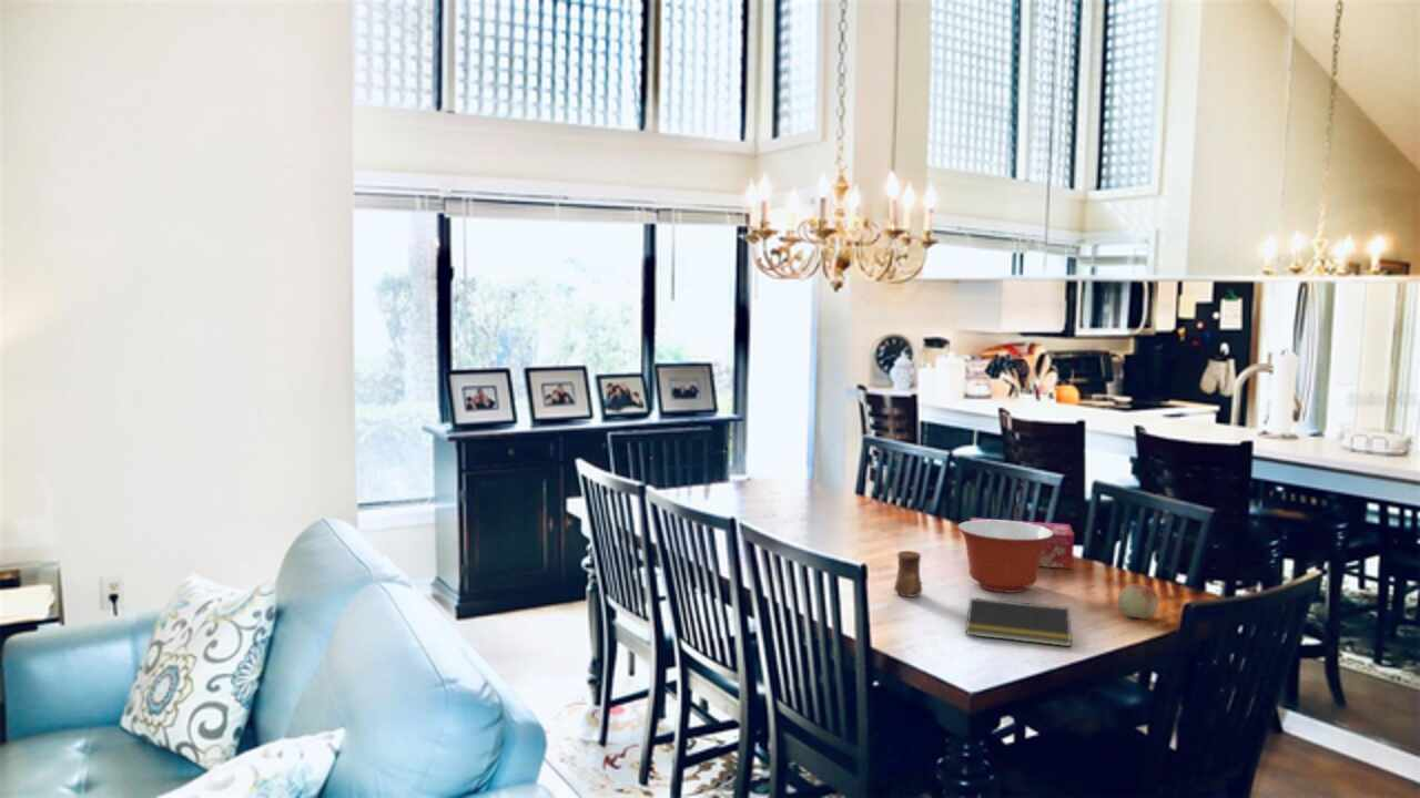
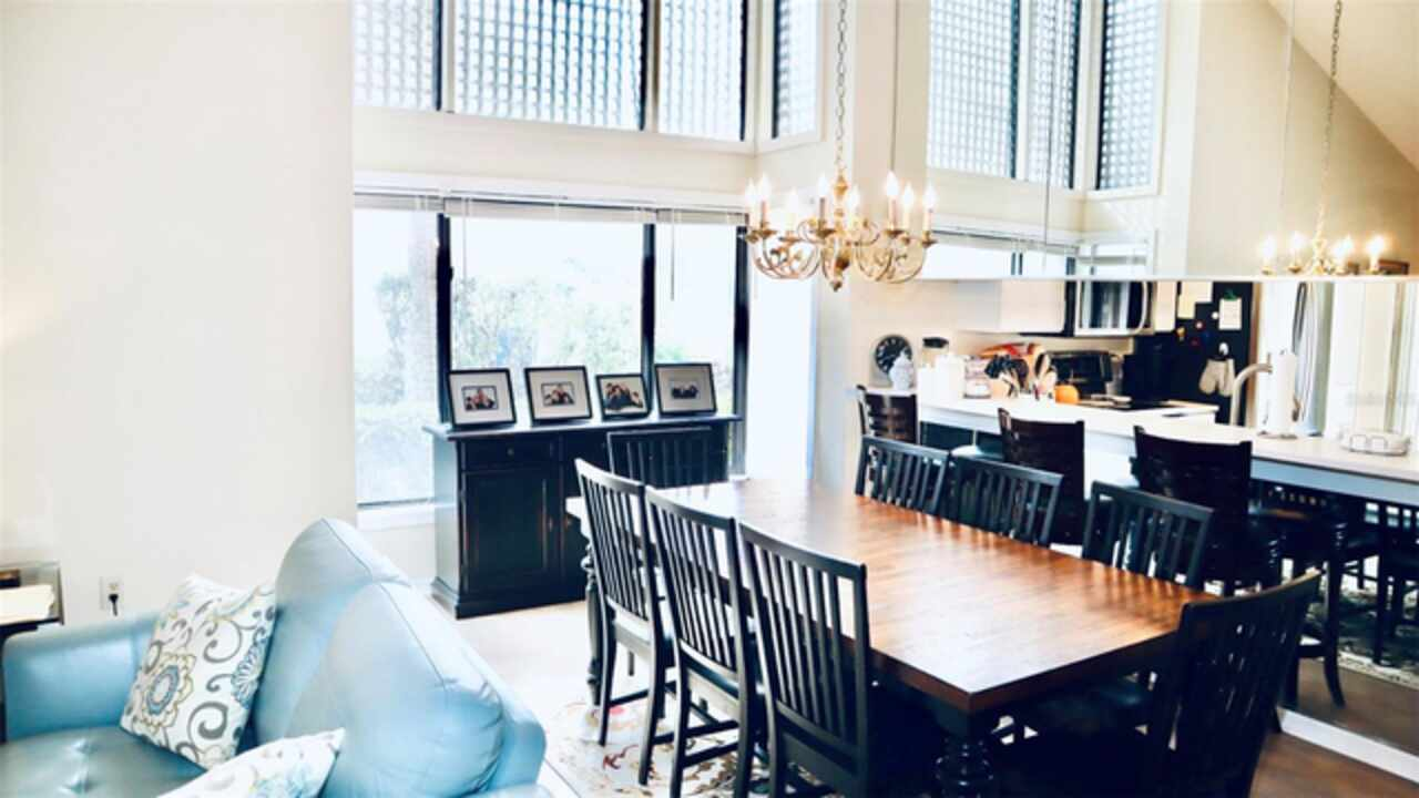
- tissue box (1023, 522)
- notepad (1017, 621)
- mixing bowl (1003, 557)
- cup (909, 573)
- fruit (1138, 601)
